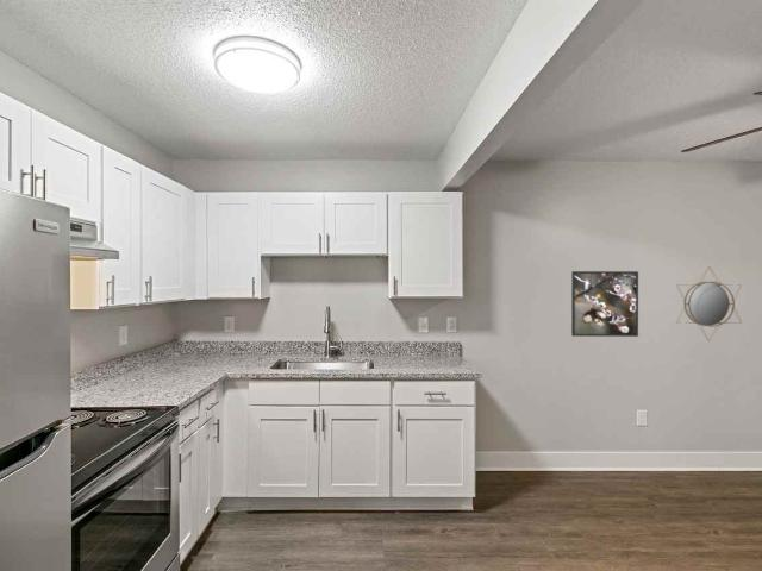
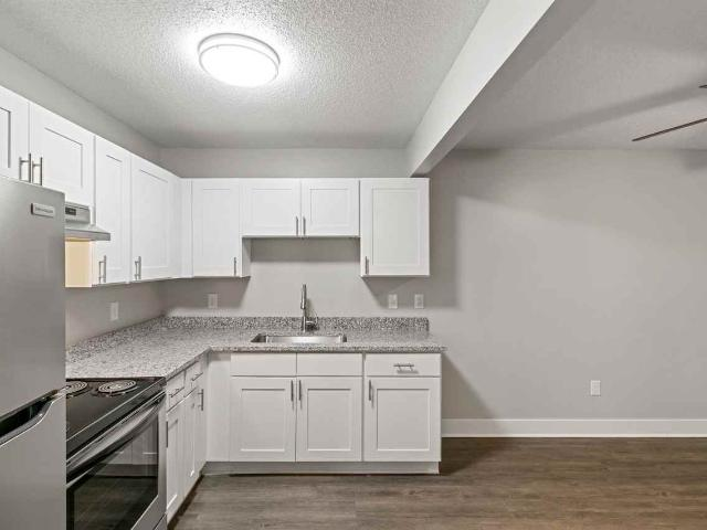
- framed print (605, 303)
- home mirror (708, 303)
